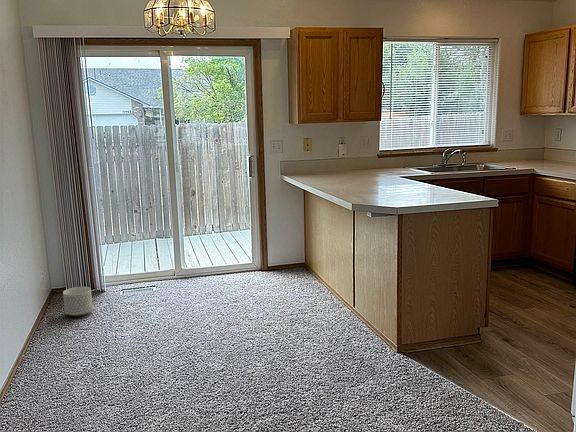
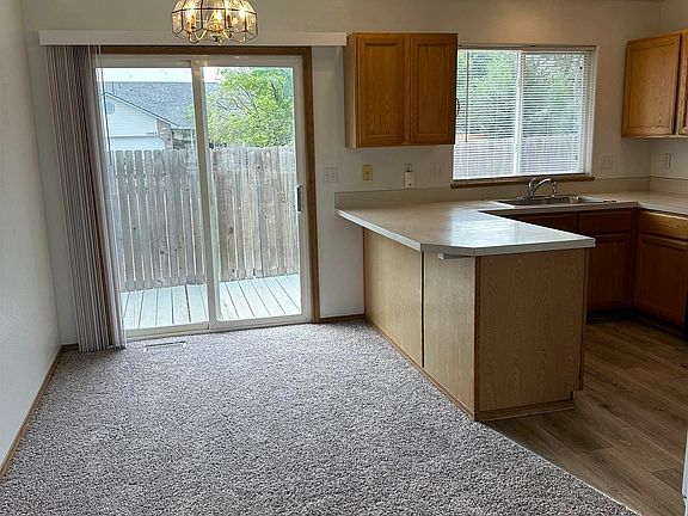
- planter (78, 302)
